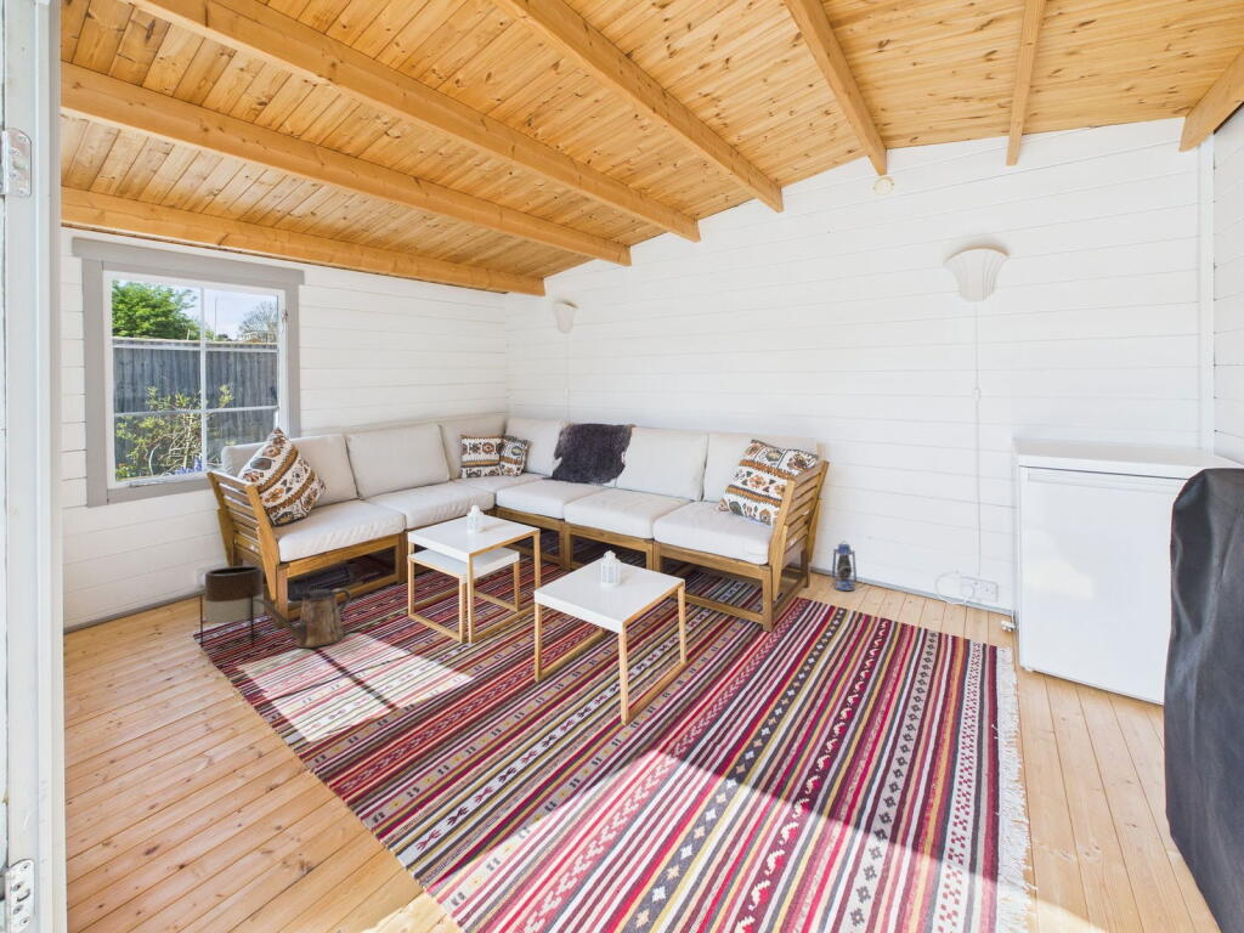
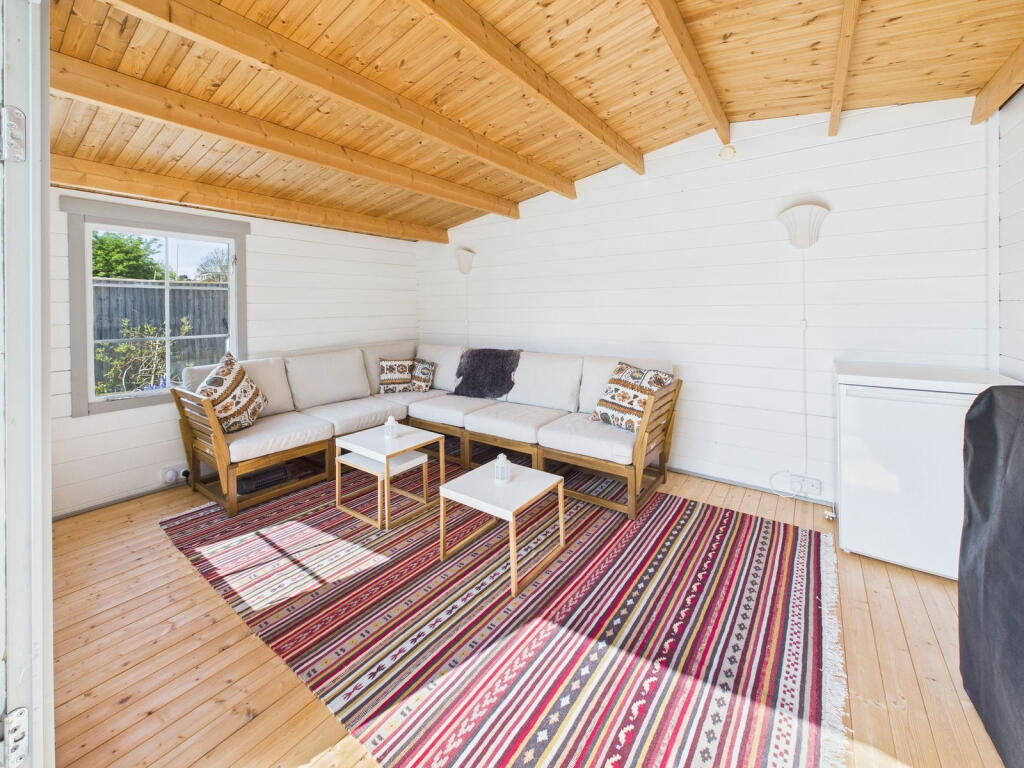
- lantern (843, 564)
- planter (236, 606)
- watering can (306, 616)
